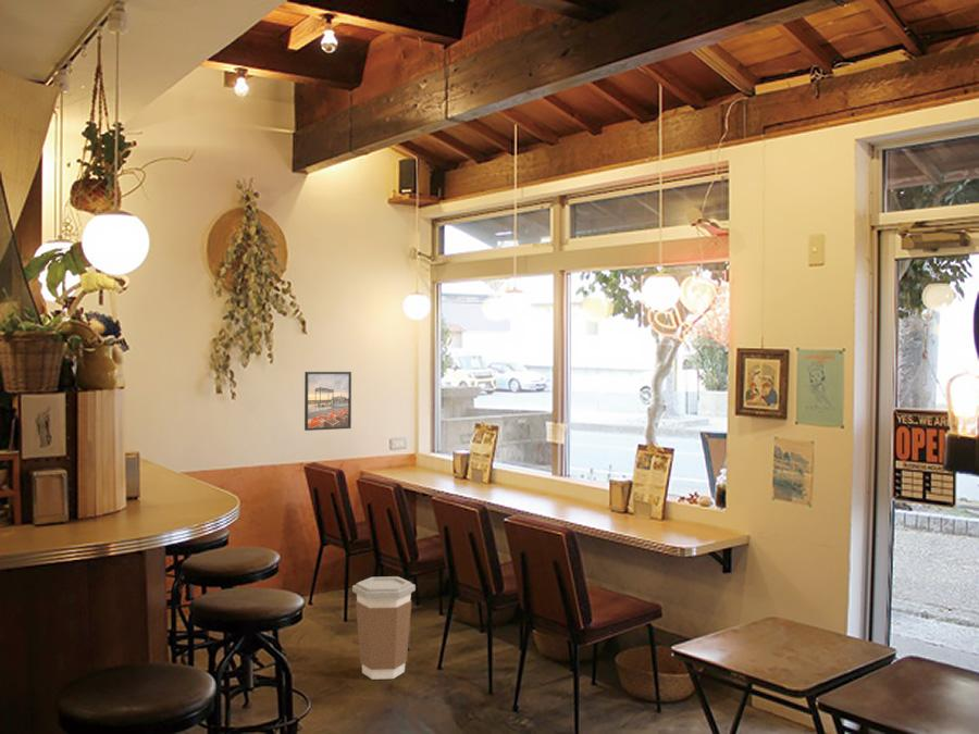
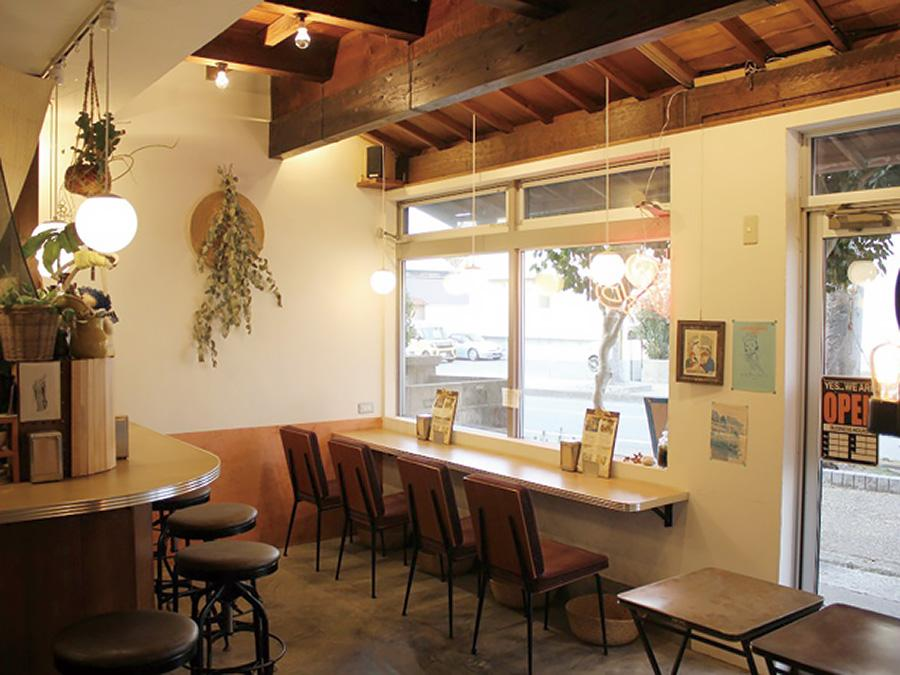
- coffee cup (383, 627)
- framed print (327, 400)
